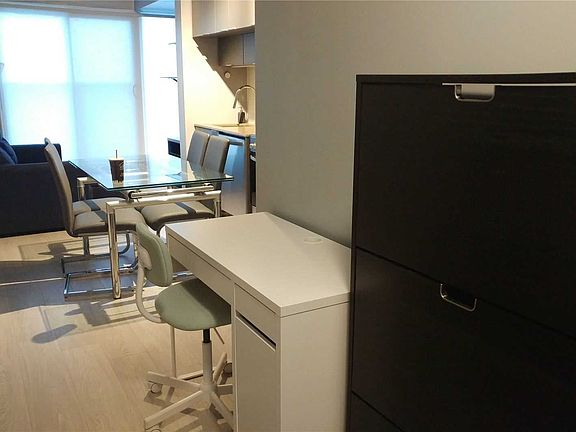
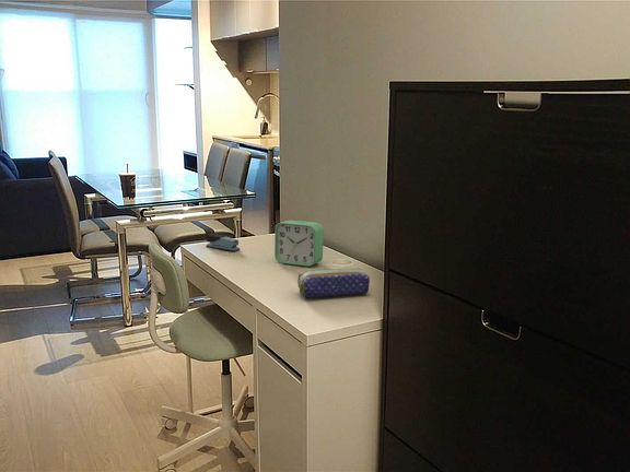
+ pencil case (332, 282)
+ alarm clock (299, 243)
+ stapler (222, 241)
